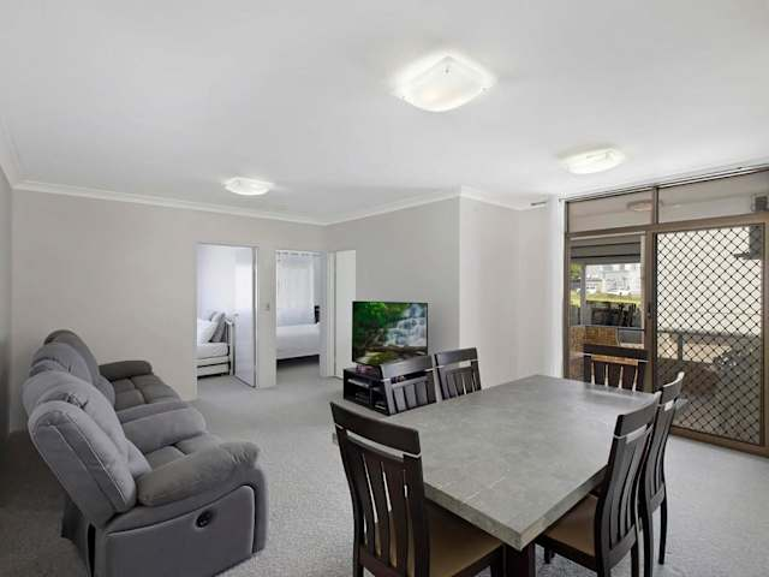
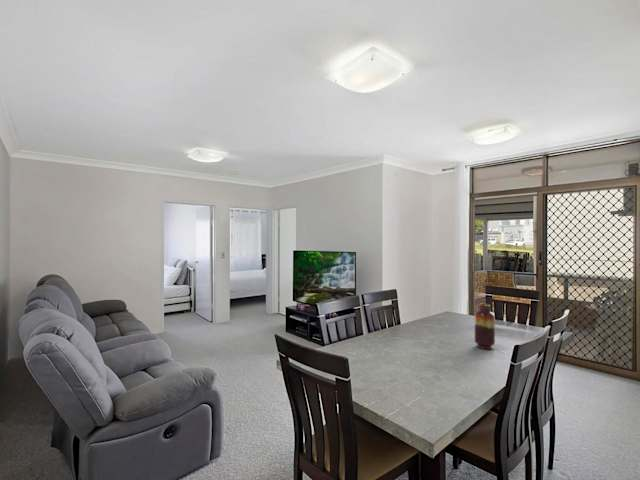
+ vase (484, 325)
